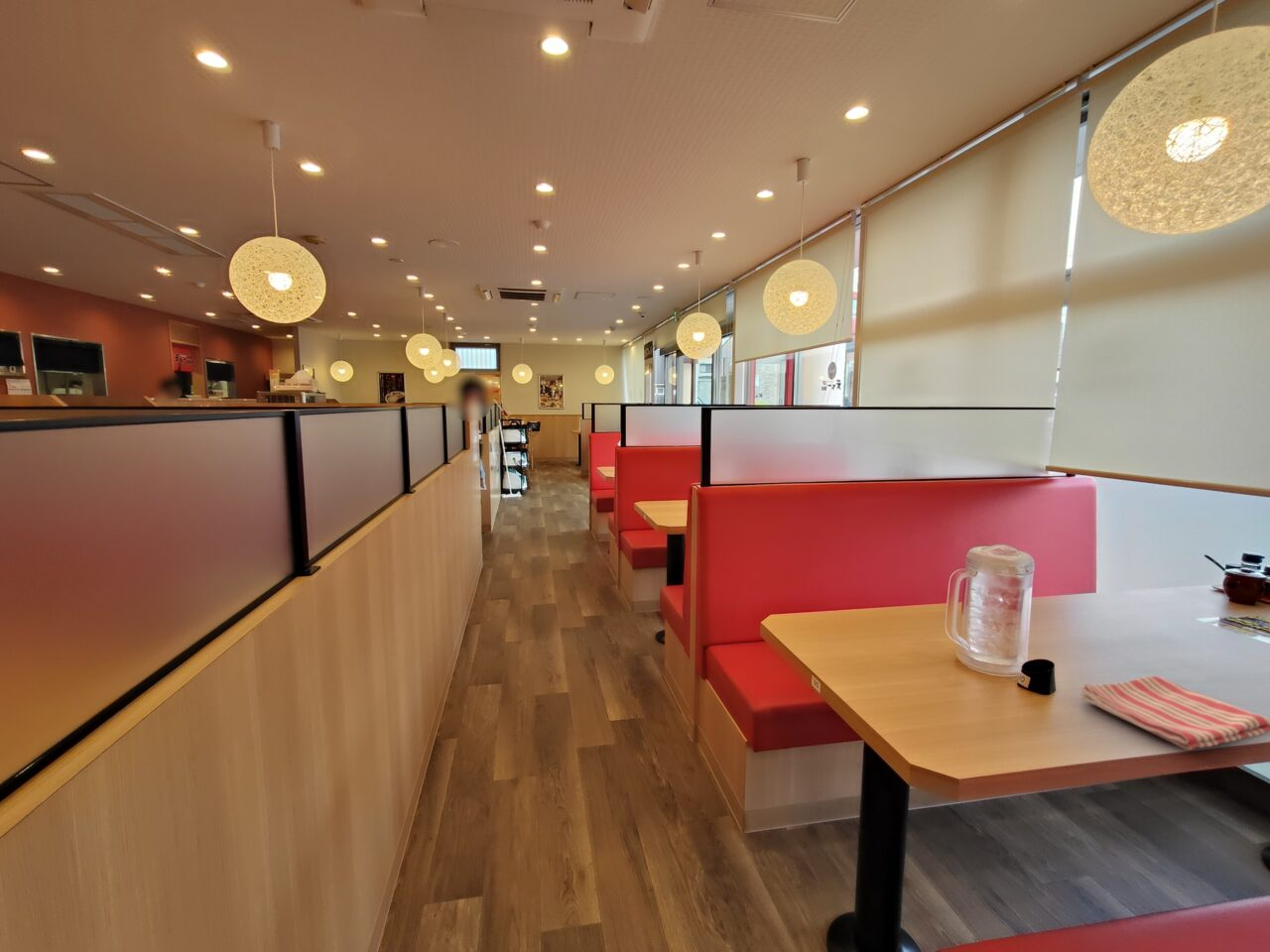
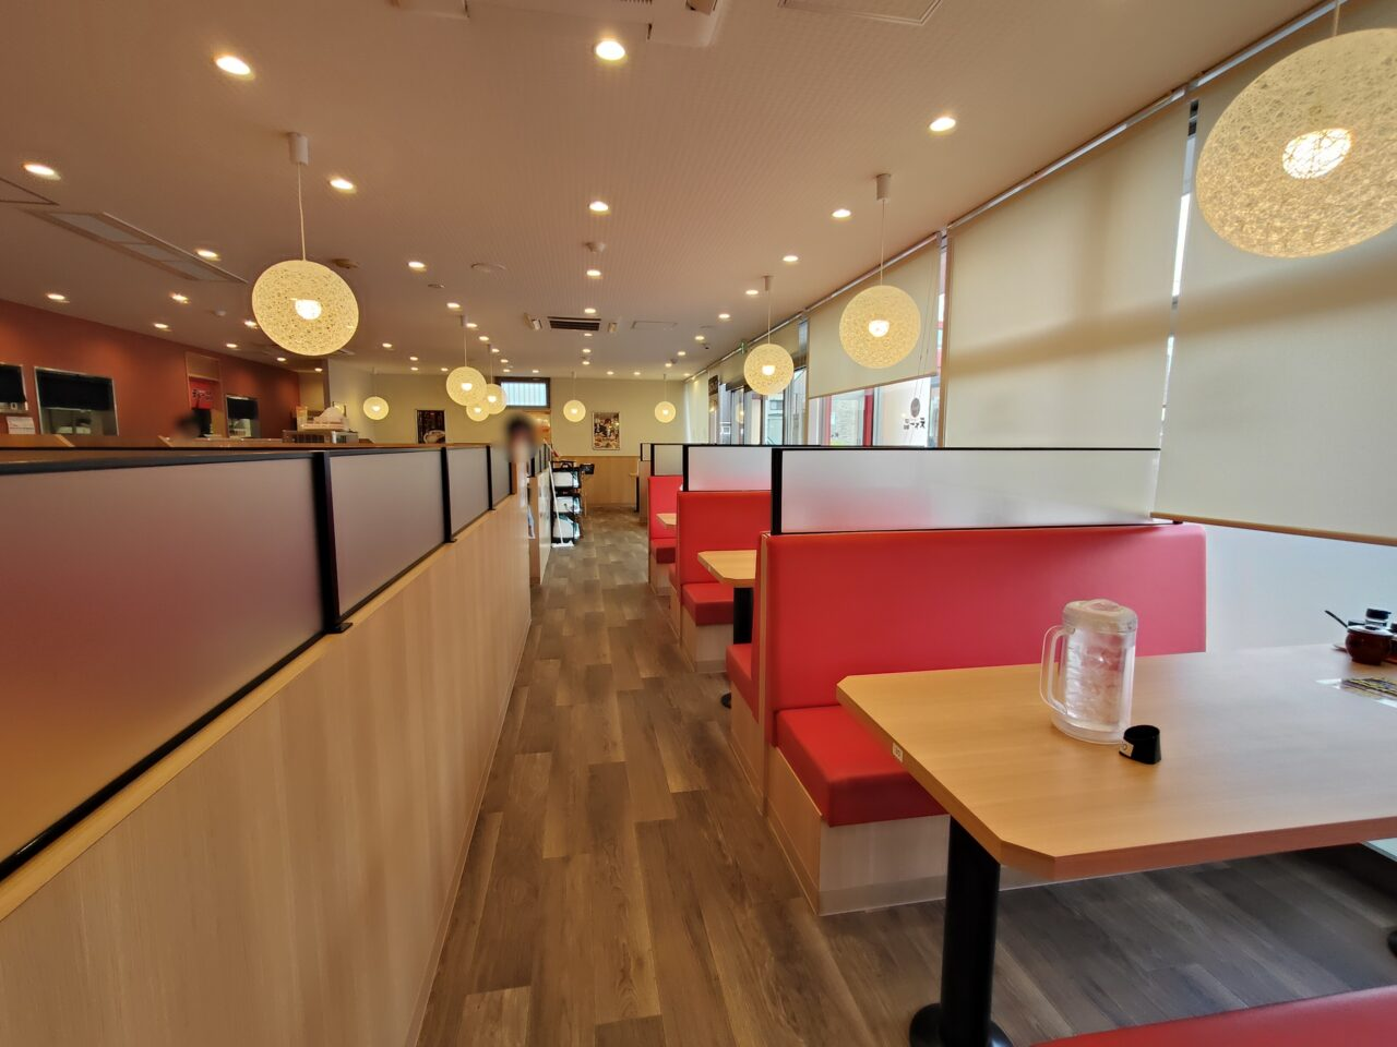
- dish towel (1173, 706)
